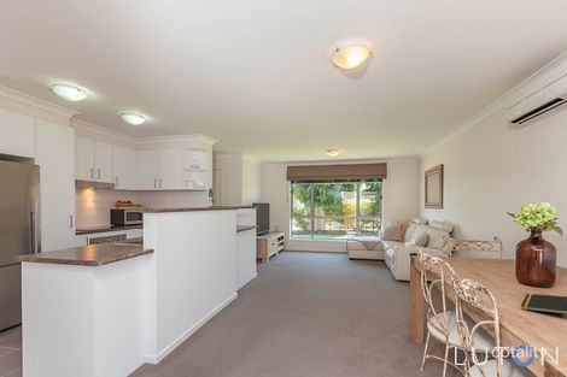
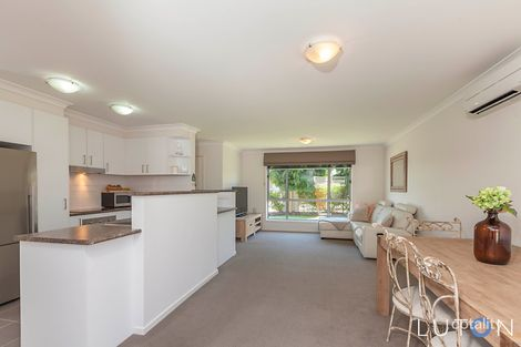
- notepad (545, 302)
